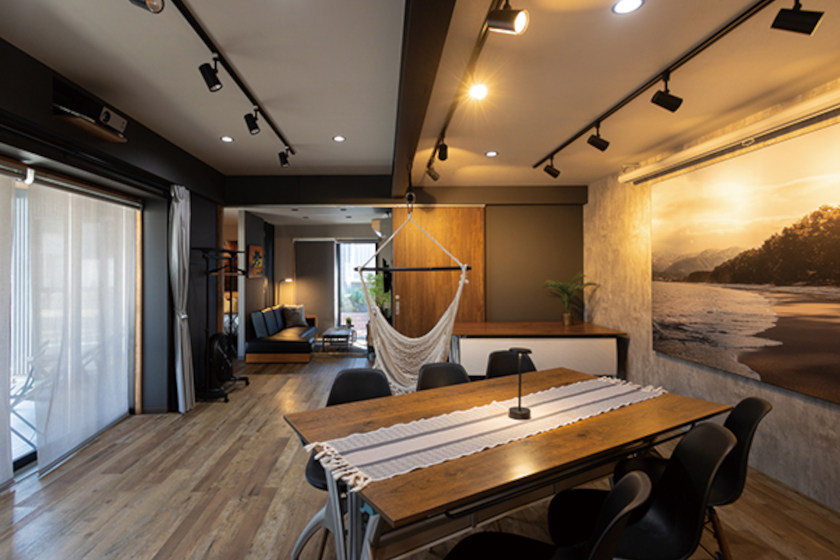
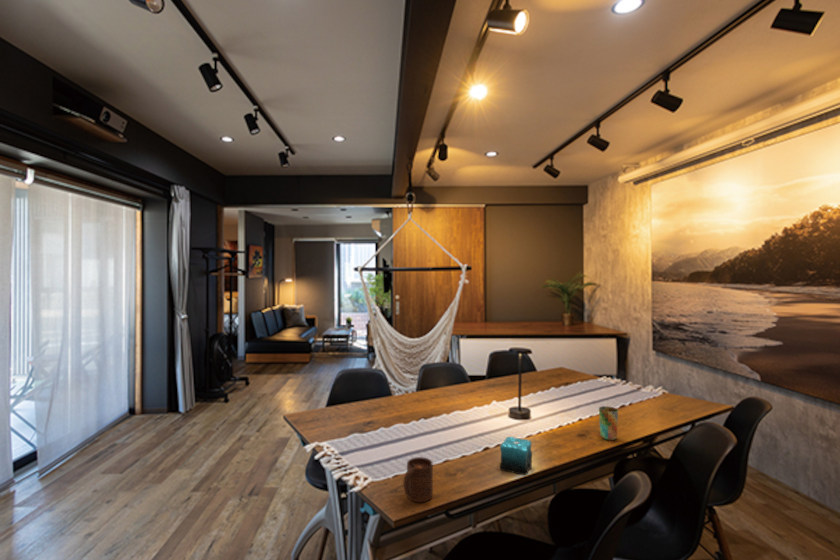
+ cup (608, 423)
+ cup (418, 481)
+ candle (516, 449)
